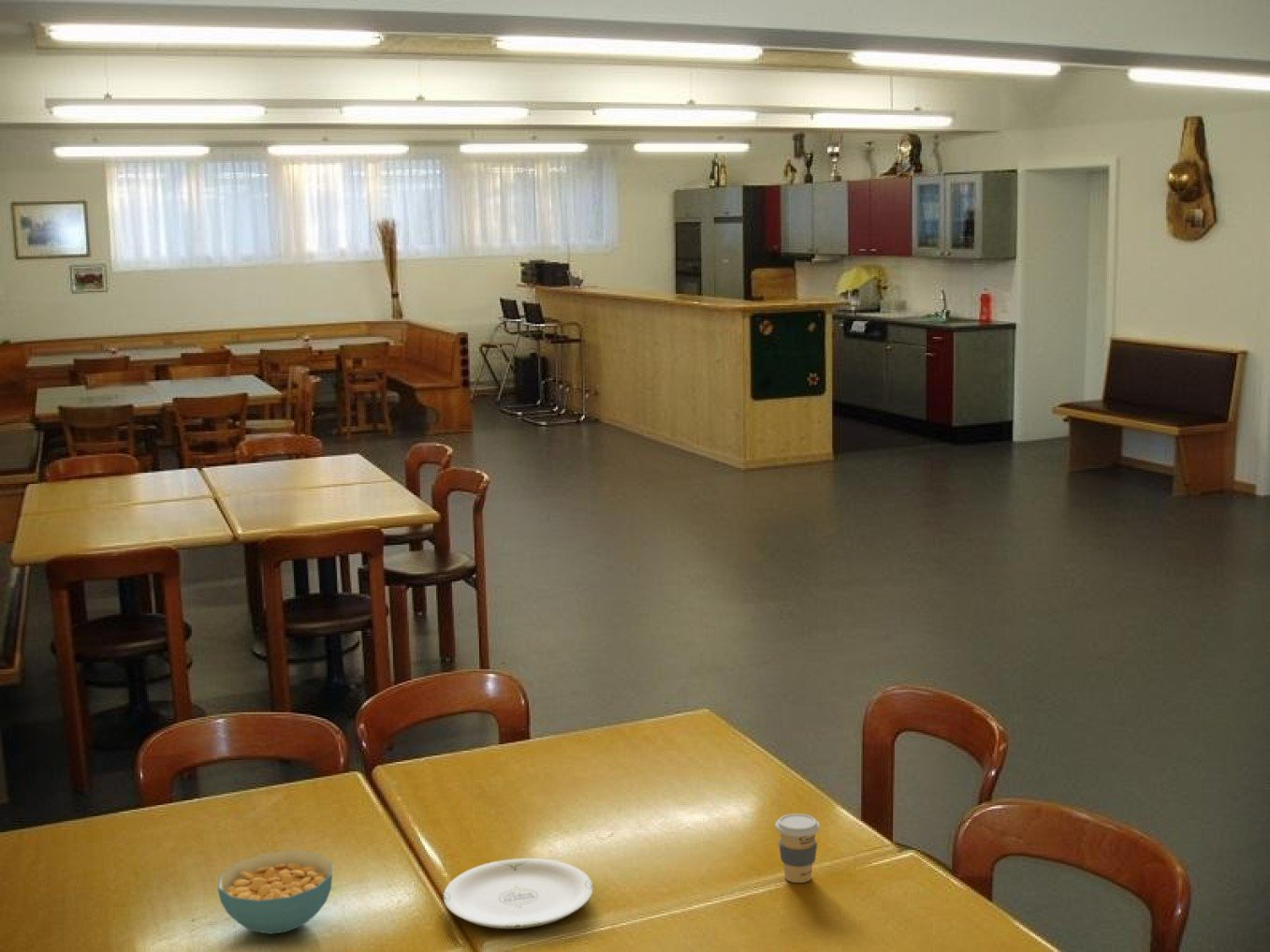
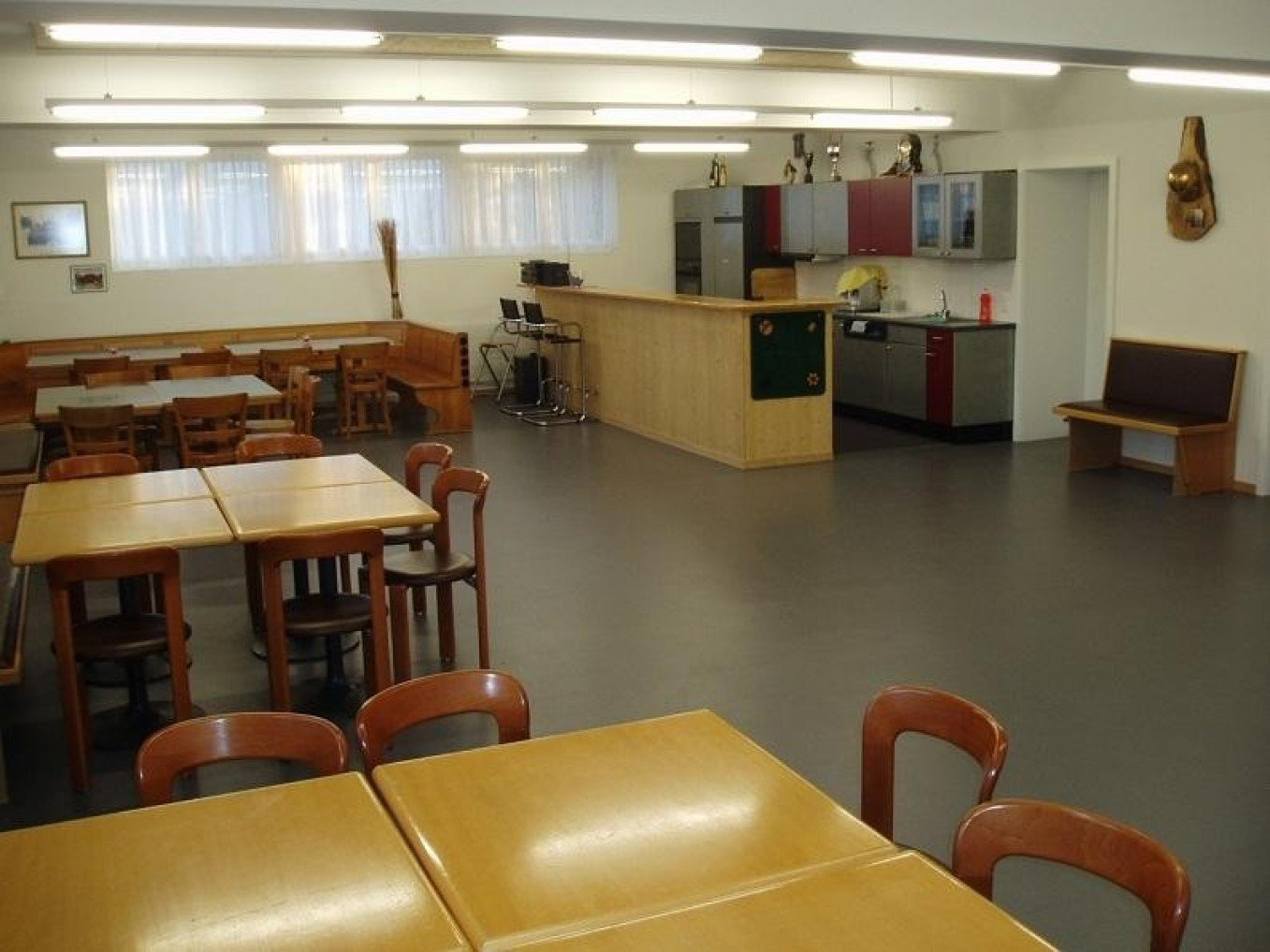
- cereal bowl (277, 901)
- plate (518, 896)
- coffee cup (797, 849)
